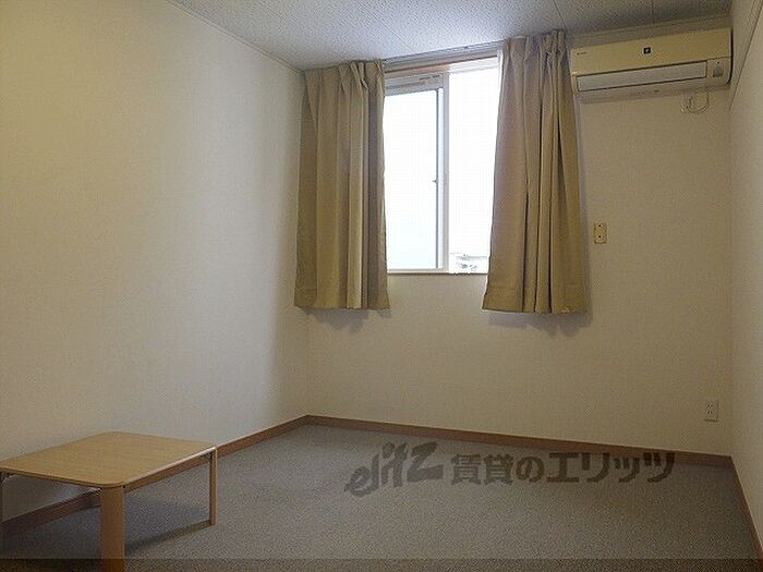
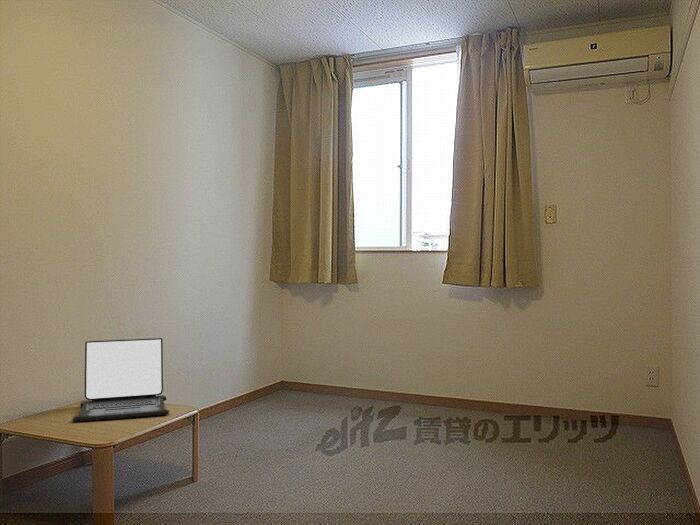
+ laptop (123, 376)
